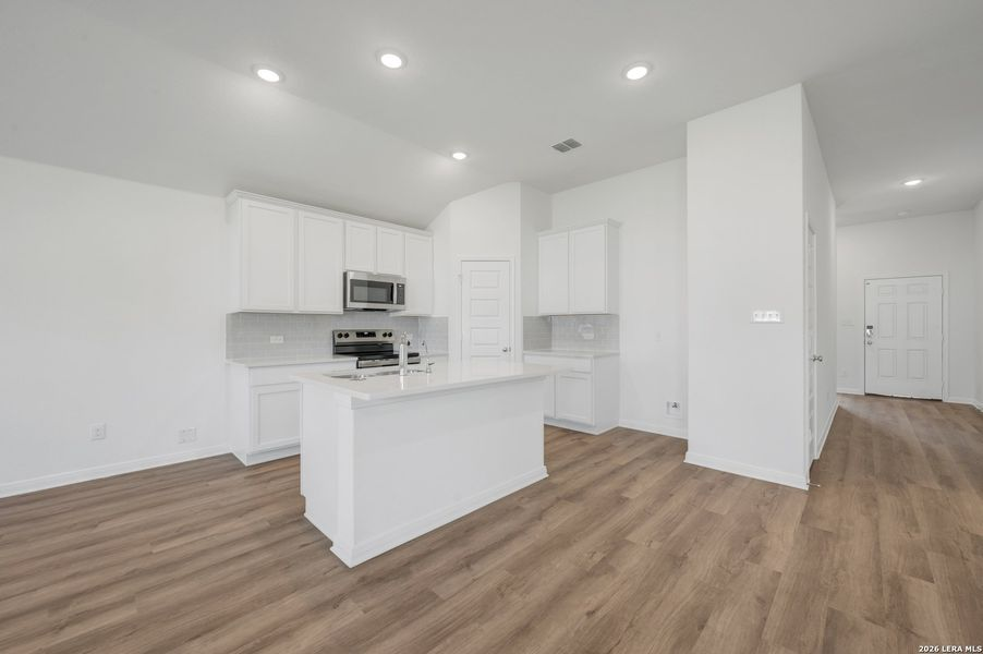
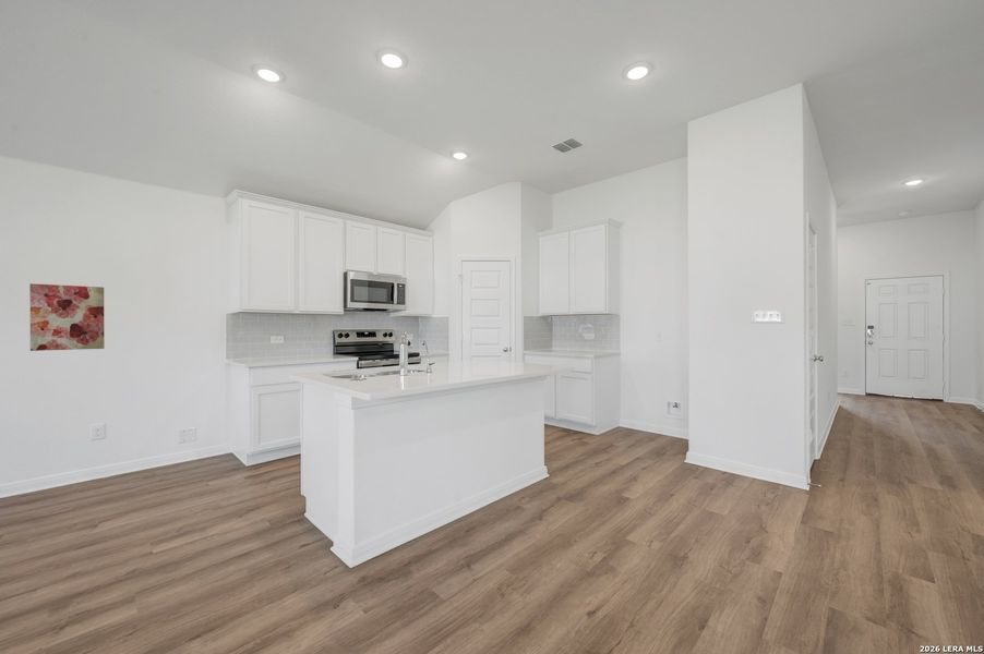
+ wall art (69, 317)
